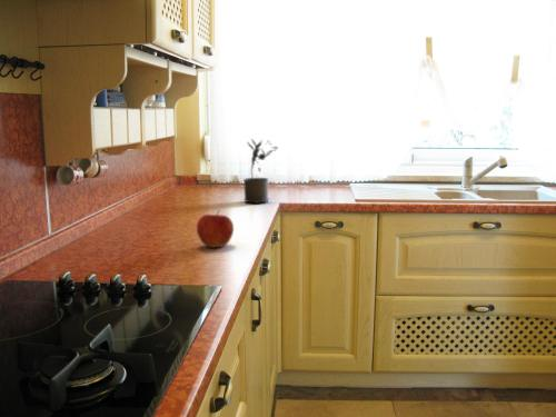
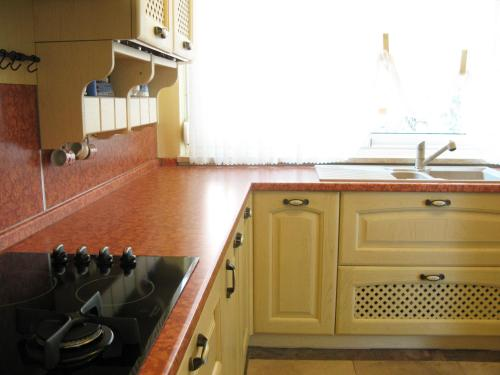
- potted plant (259, 169)
- apple (215, 228)
